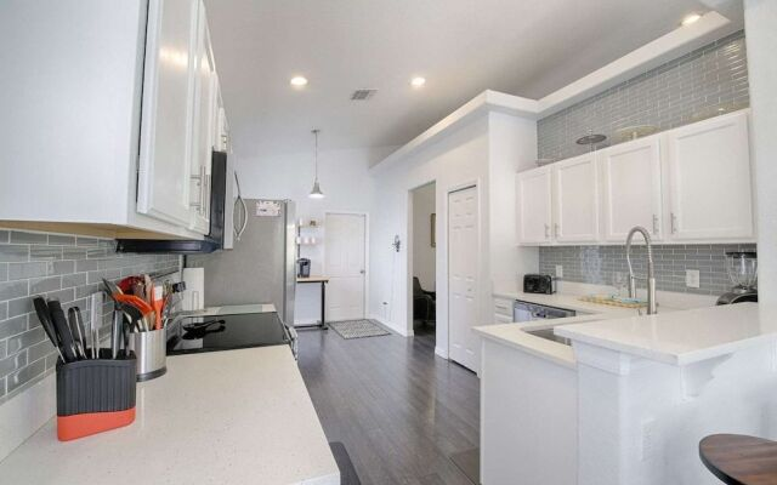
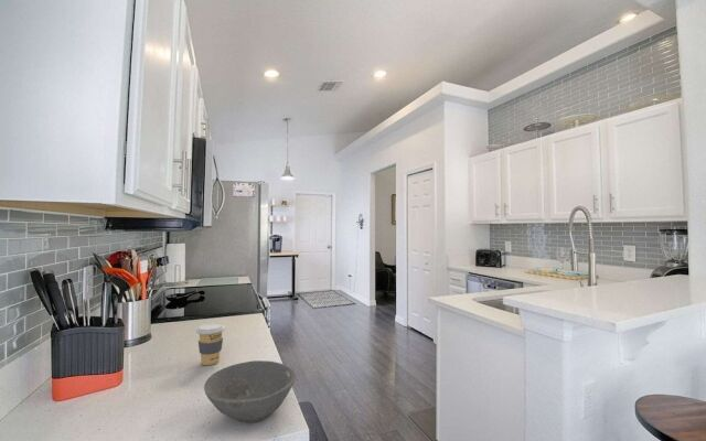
+ coffee cup (210, 344)
+ bowl (250, 395)
